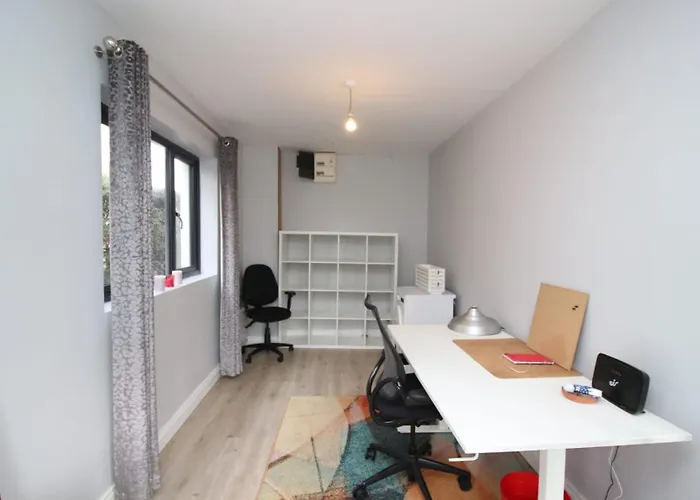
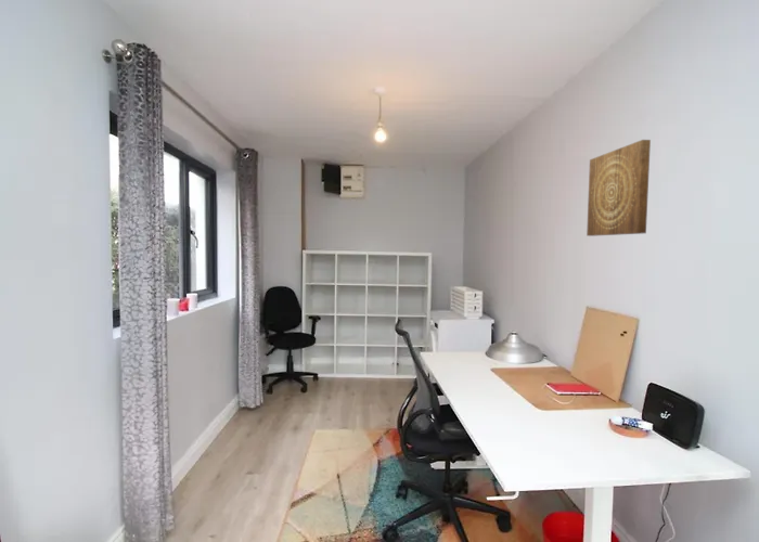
+ wall art (615, 193)
